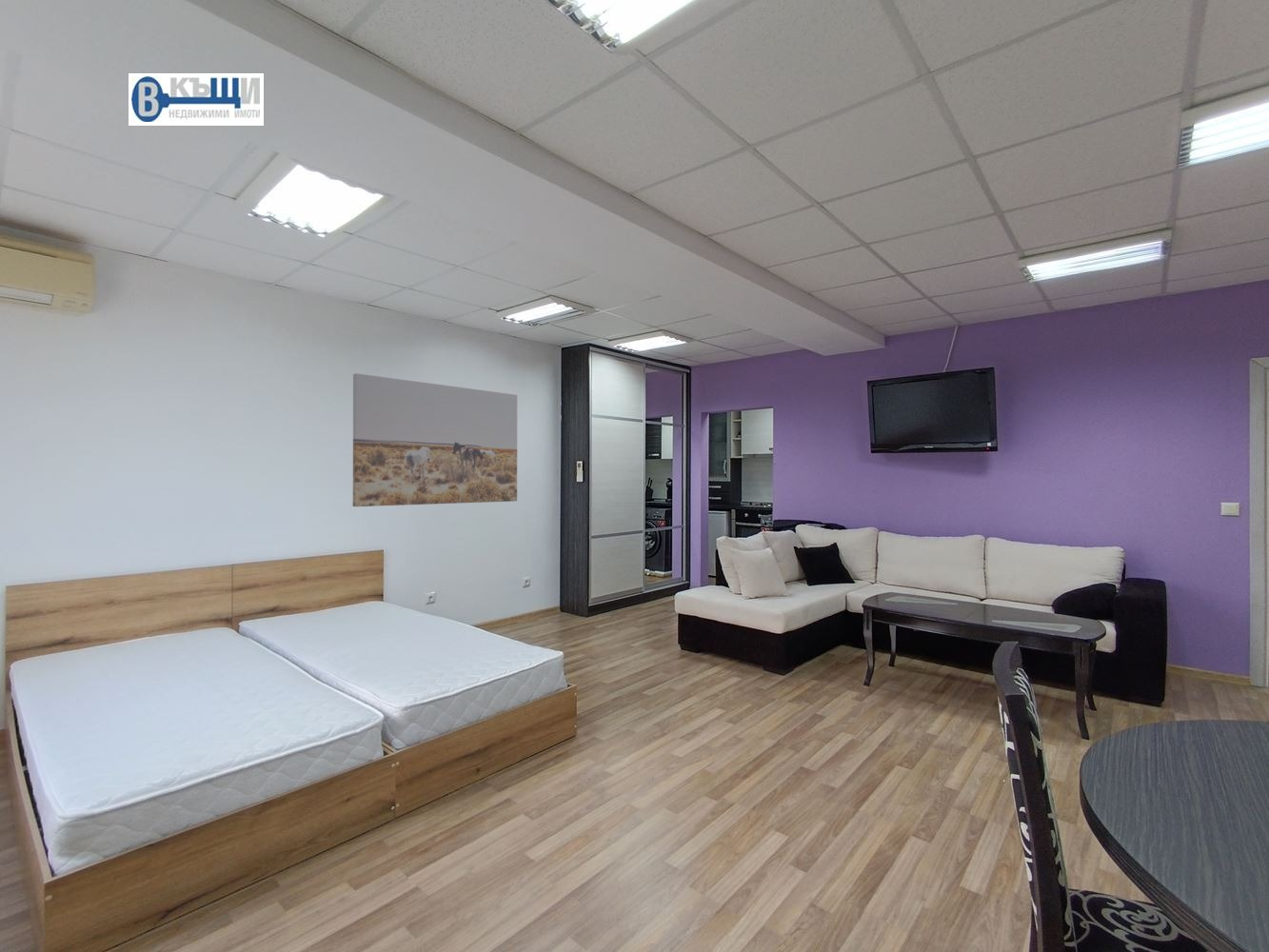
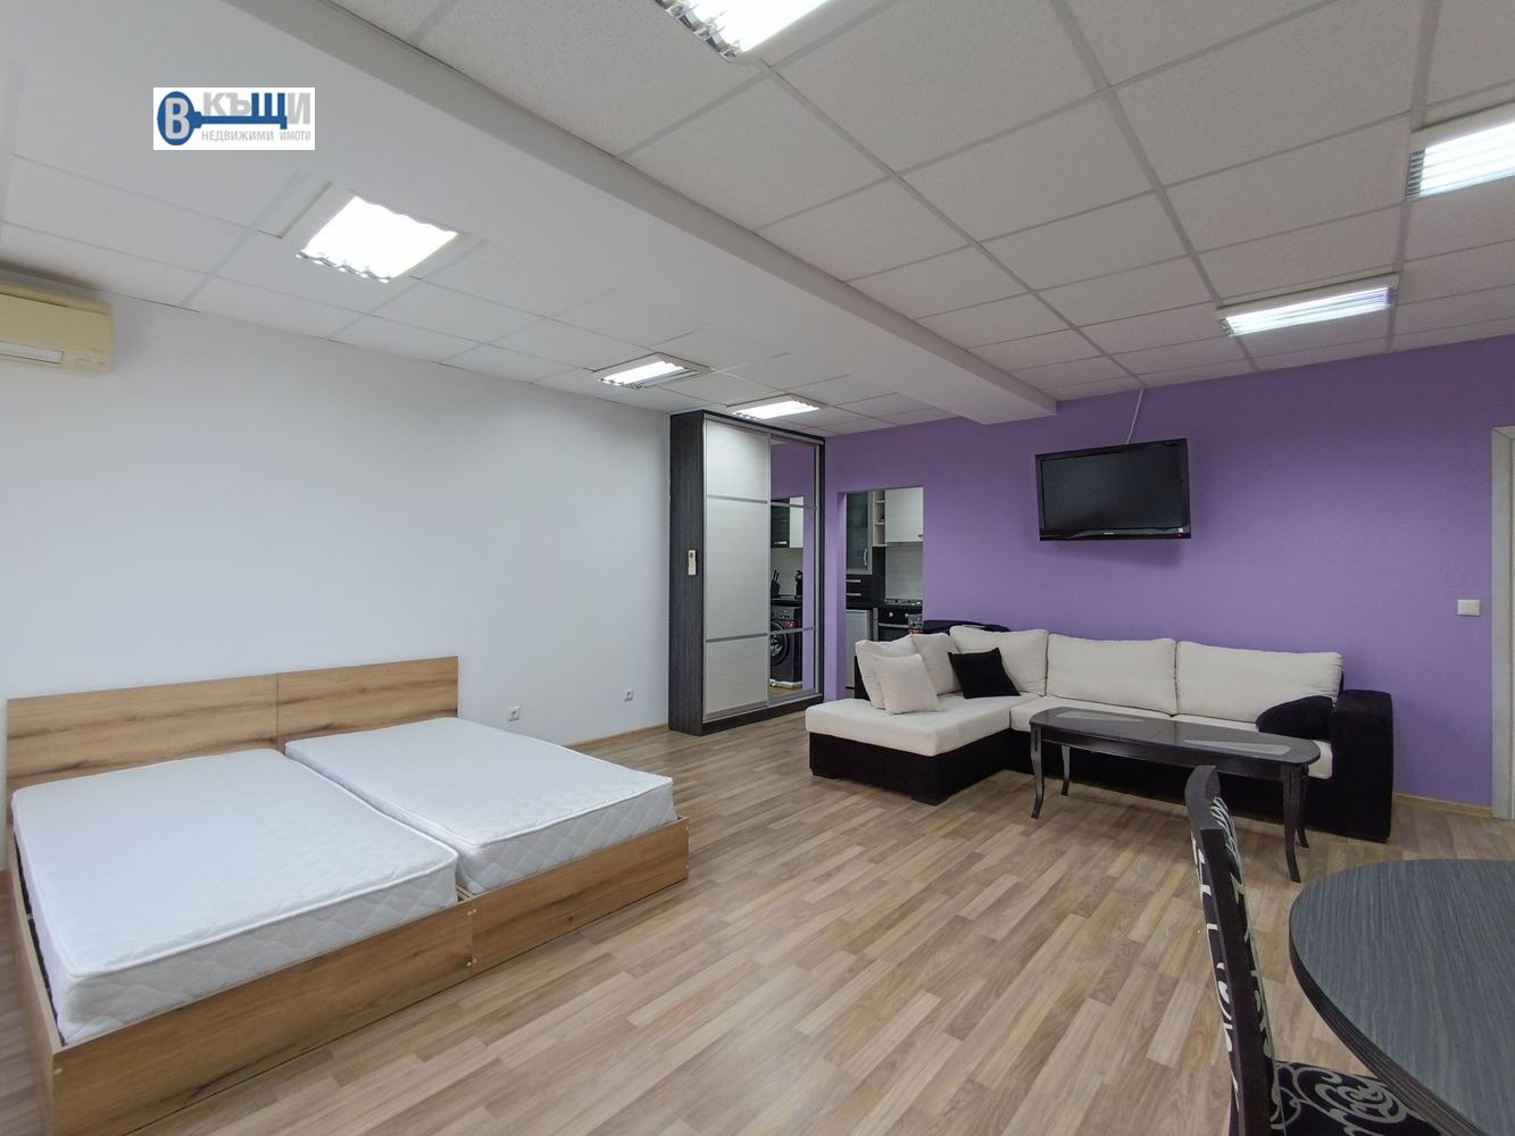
- wall art (444, 444)
